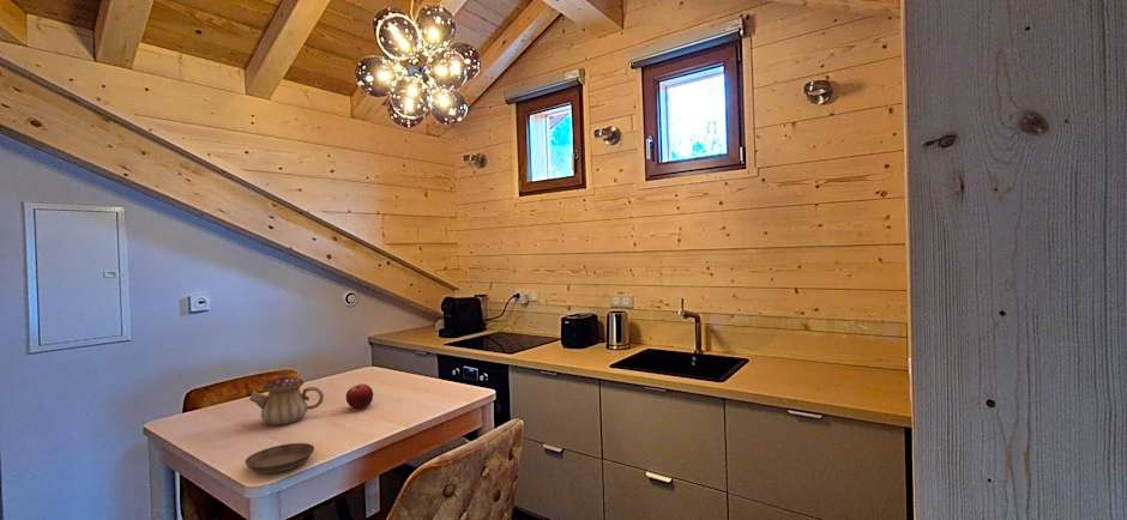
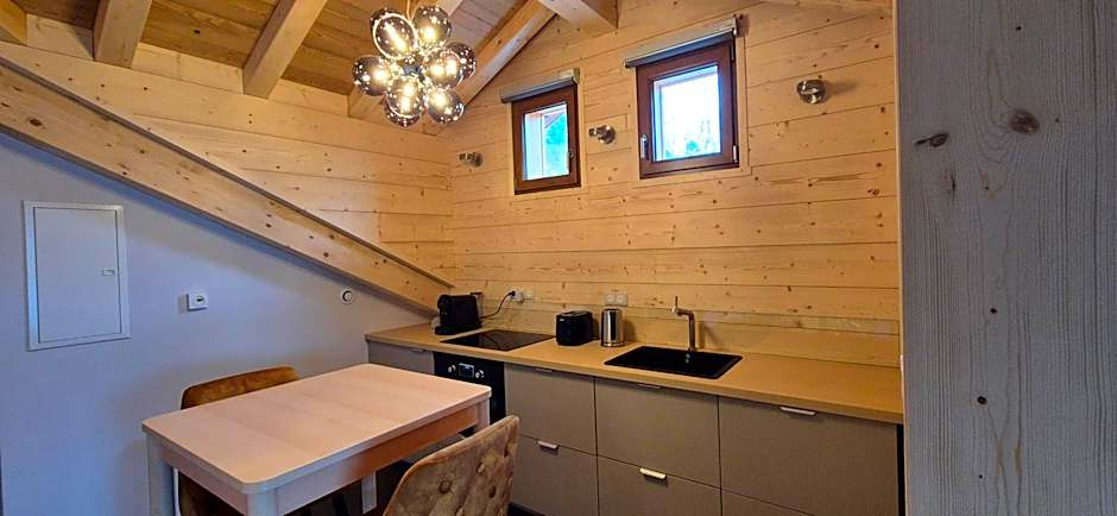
- saucer (281, 459)
- fruit (360, 395)
- teapot (287, 394)
